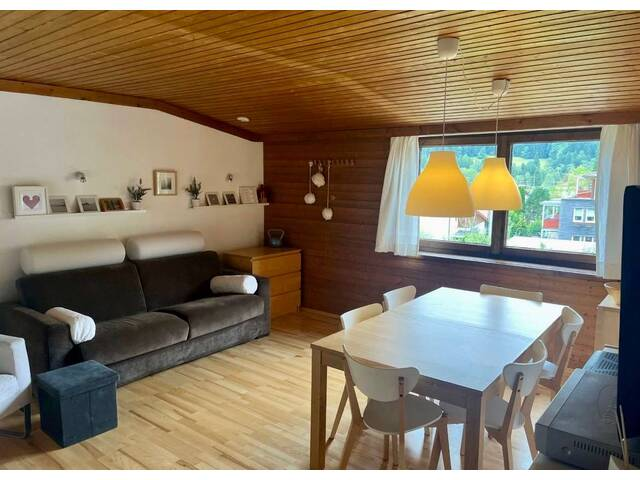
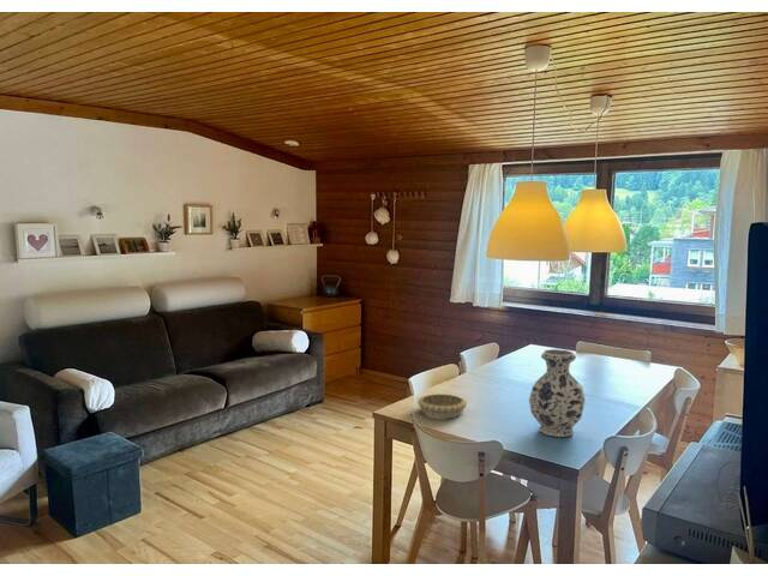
+ vase (557, 391)
+ decorative bowl (442, 406)
